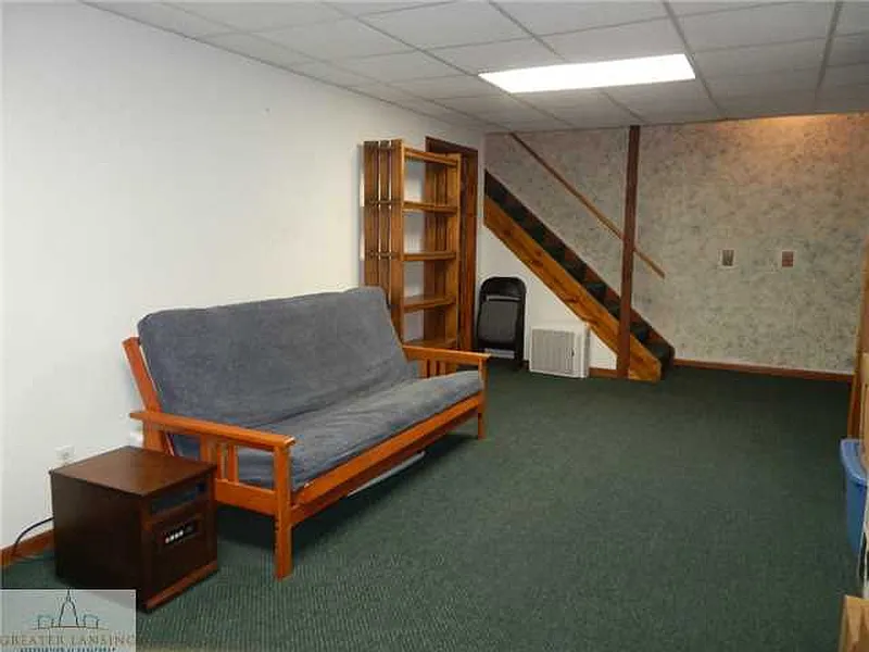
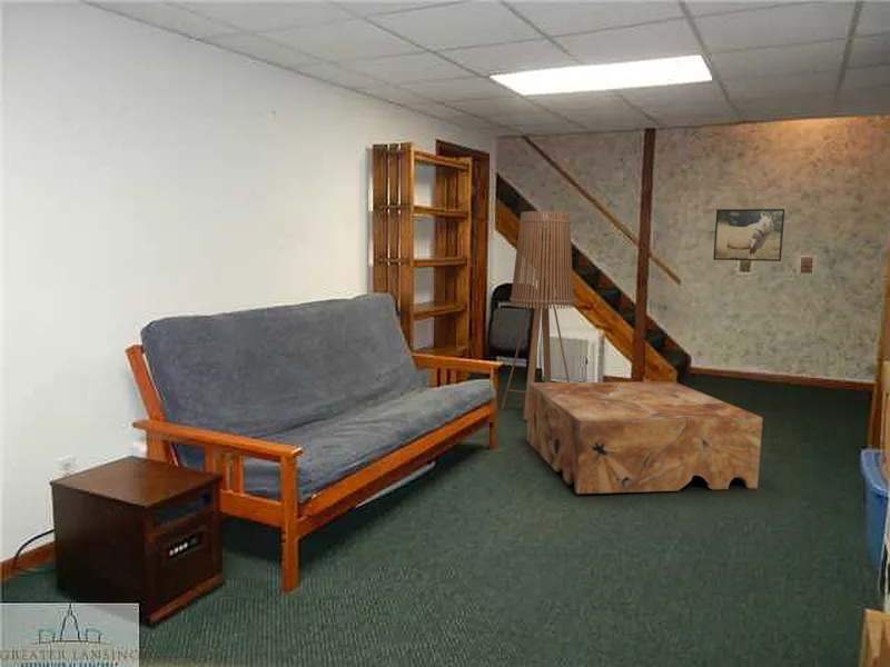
+ coffee table (632, 430)
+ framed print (748, 235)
+ floor lamp (542, 313)
